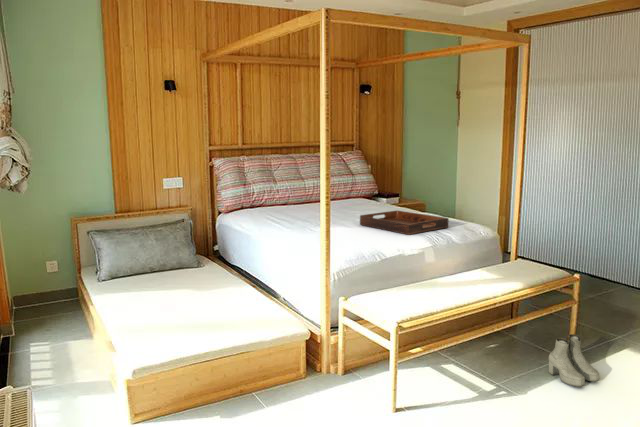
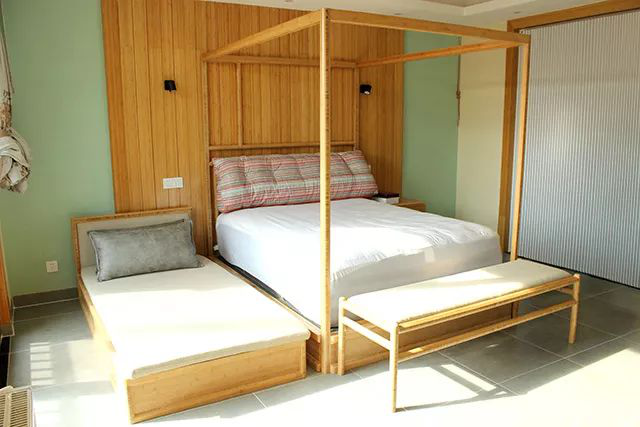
- serving tray (402, 221)
- boots (573, 358)
